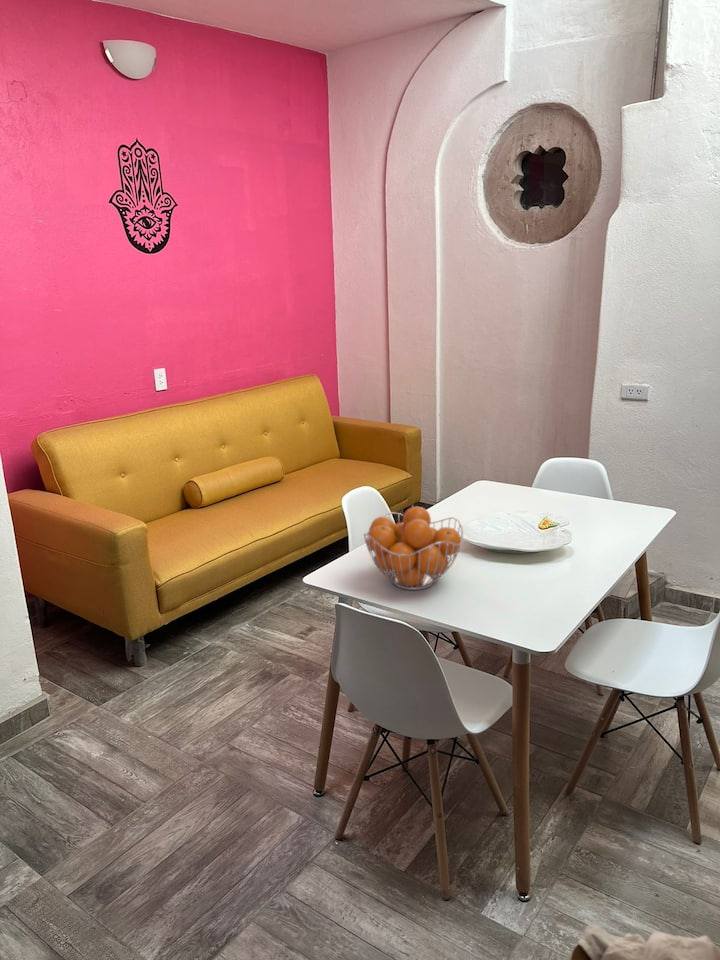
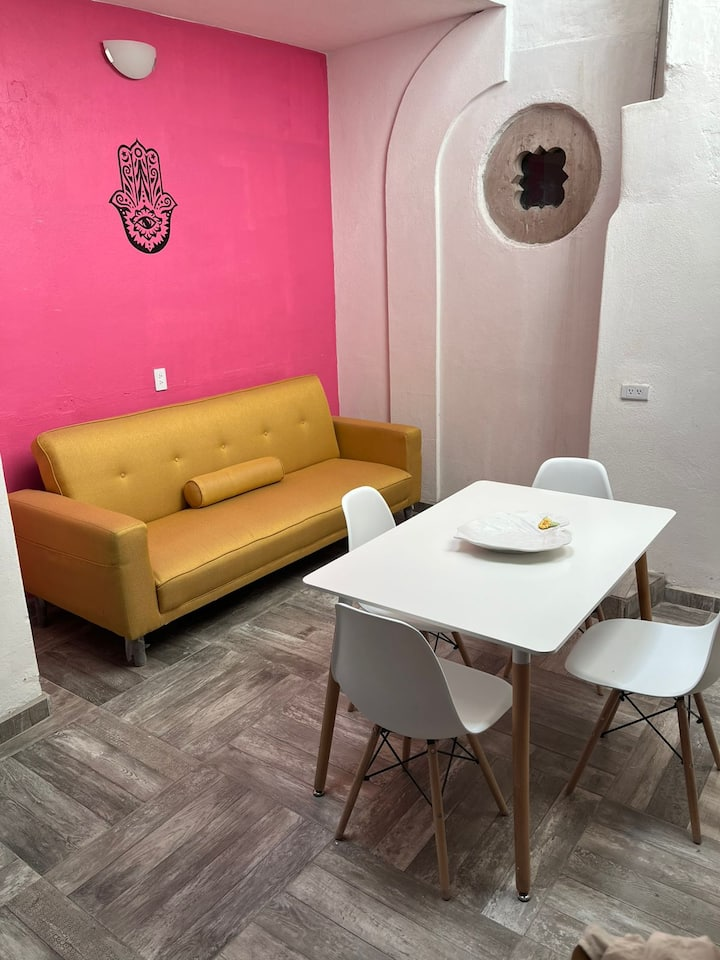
- fruit basket (413, 547)
